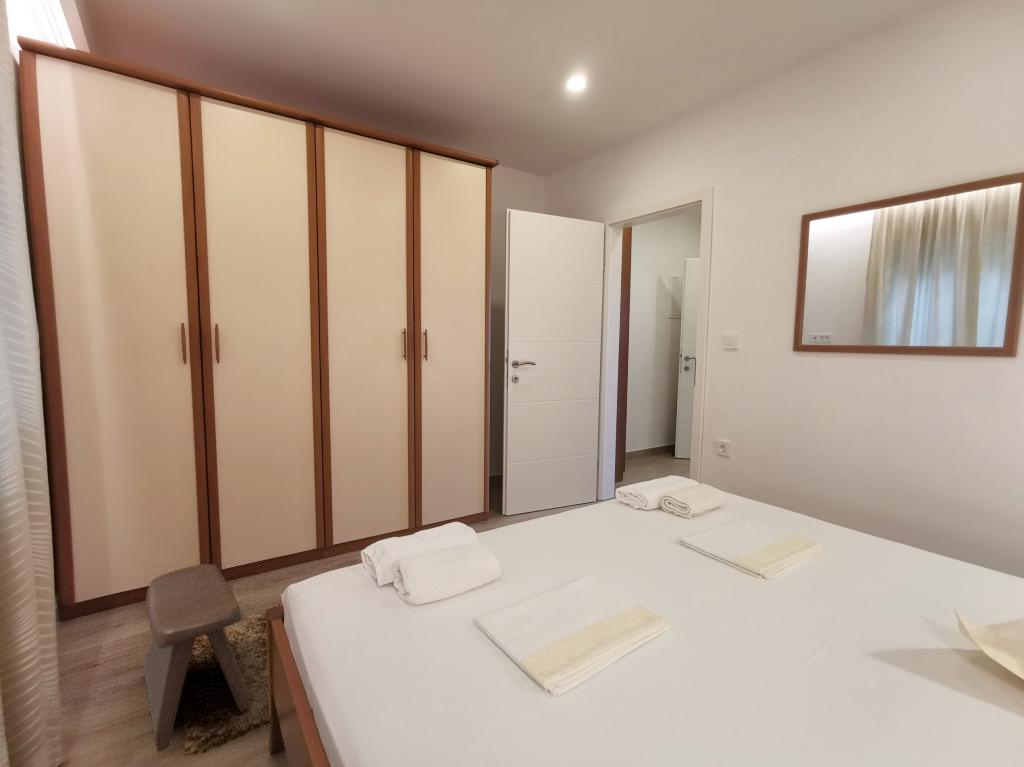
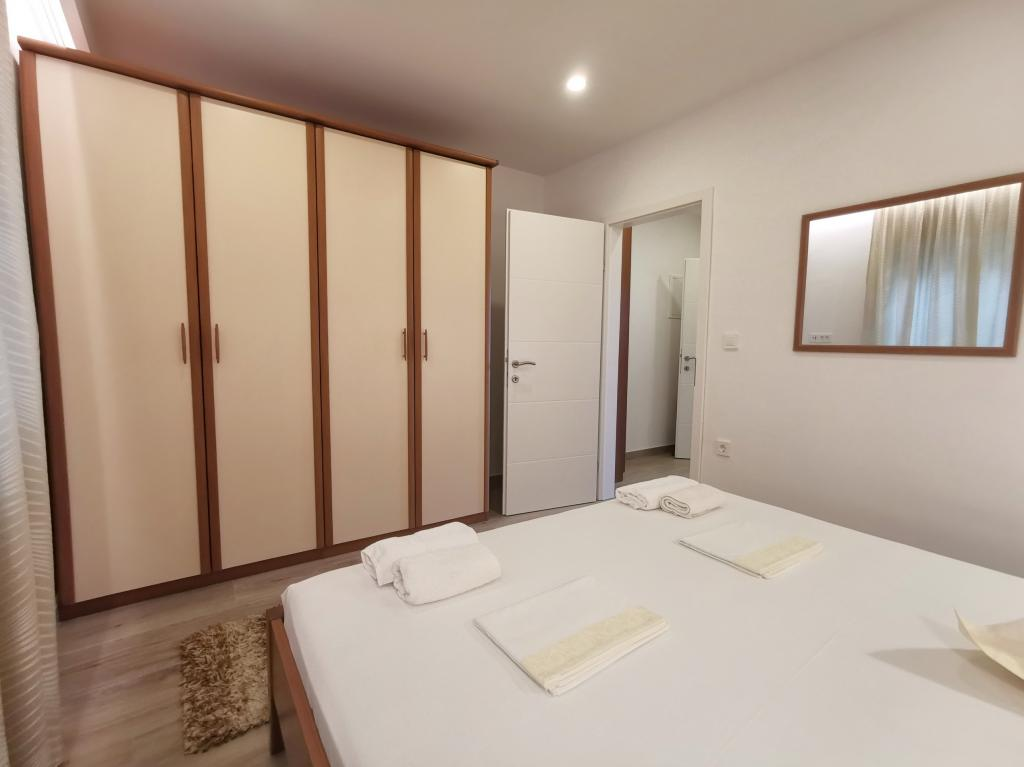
- stool (192, 640)
